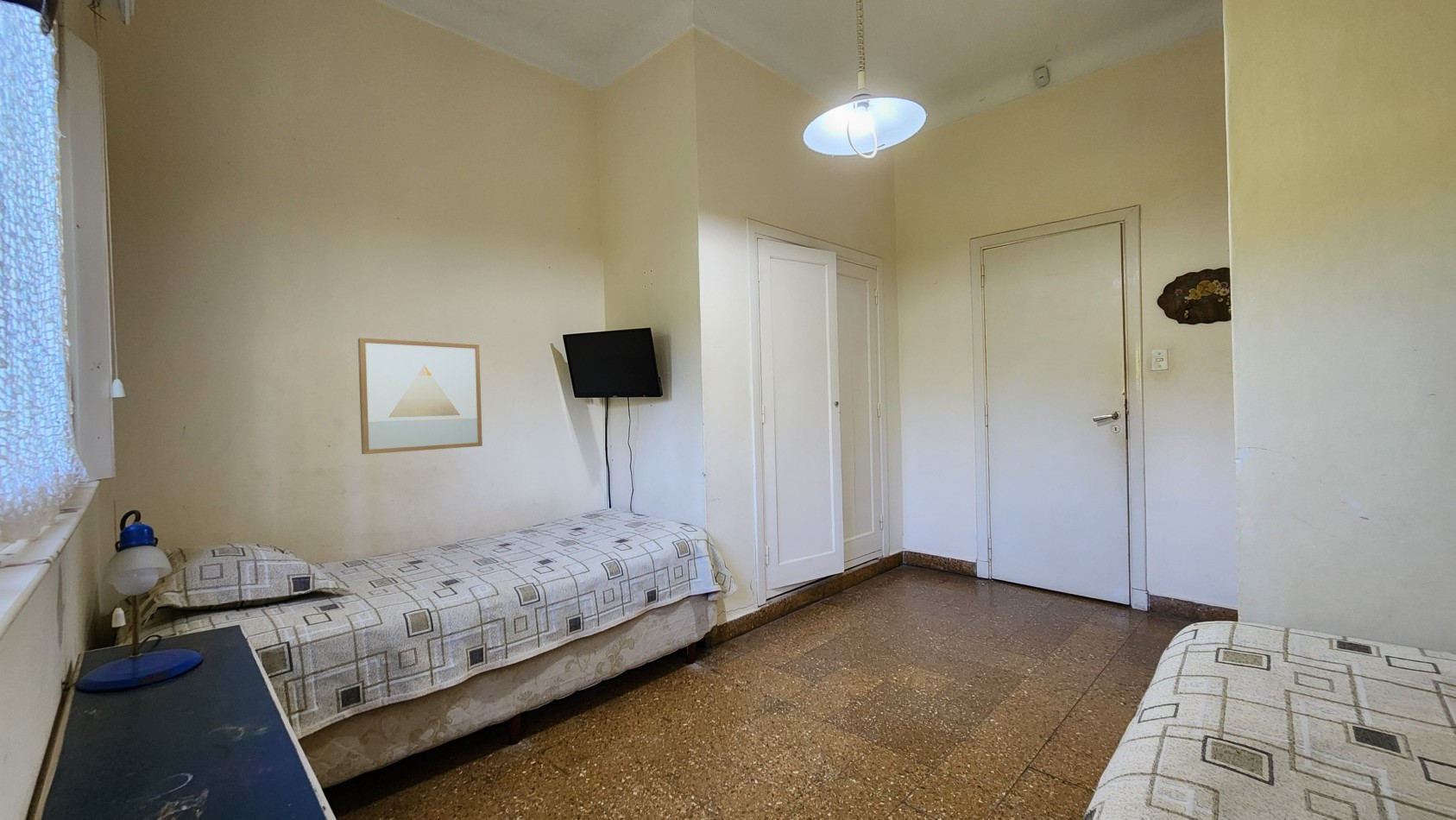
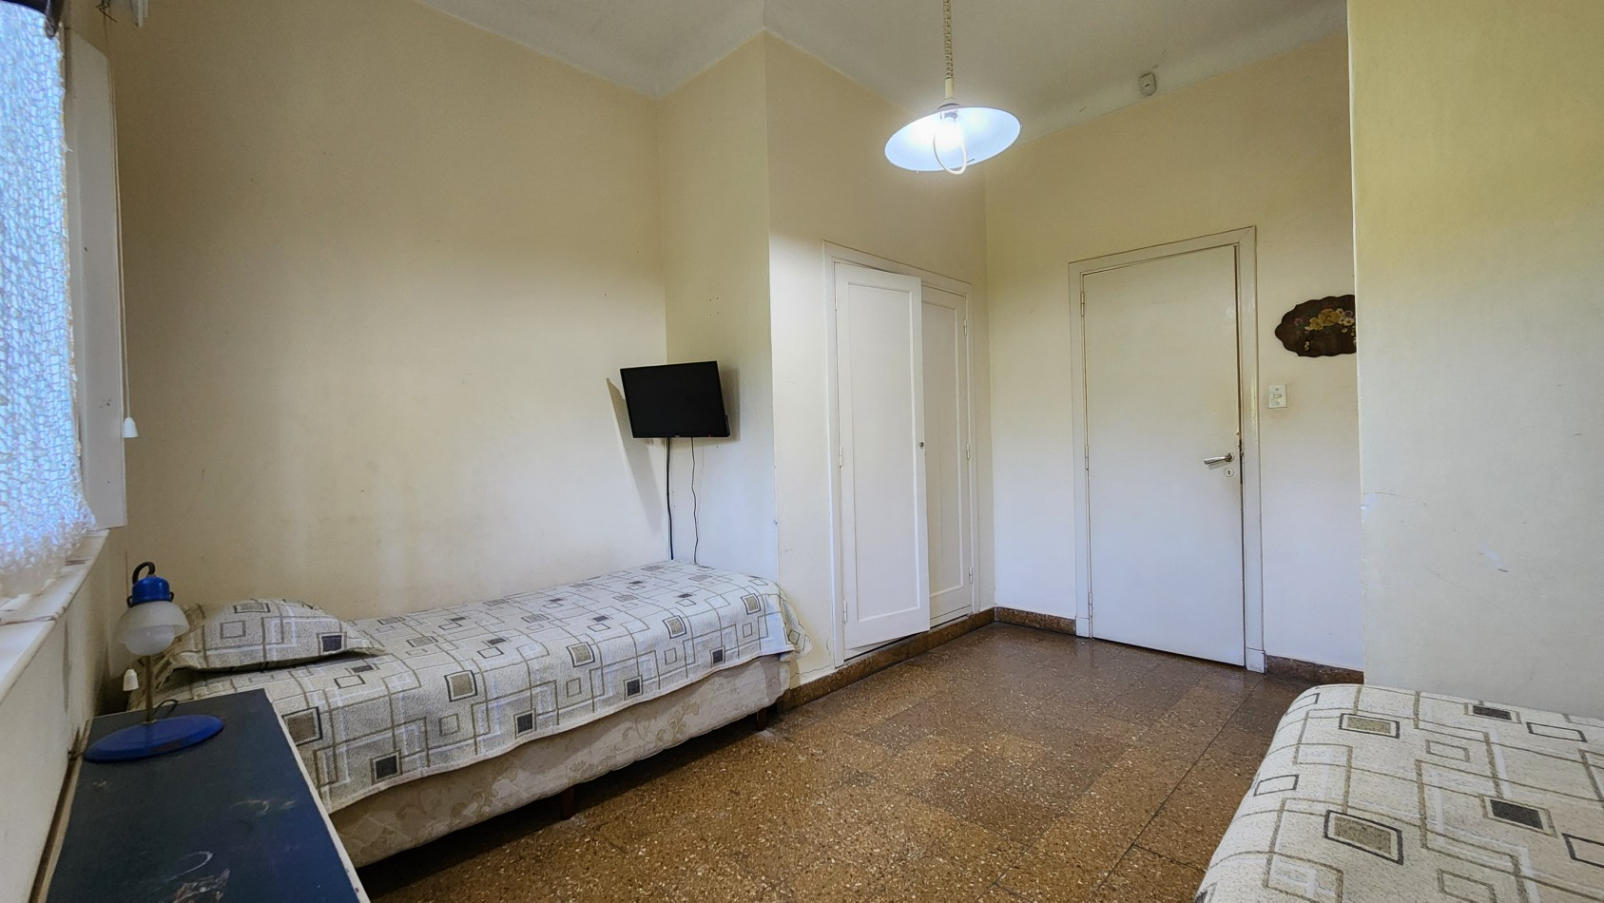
- wall art (424, 395)
